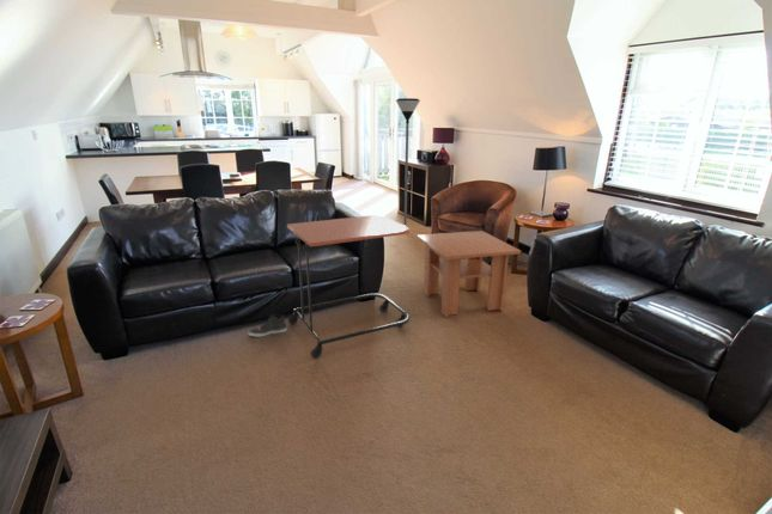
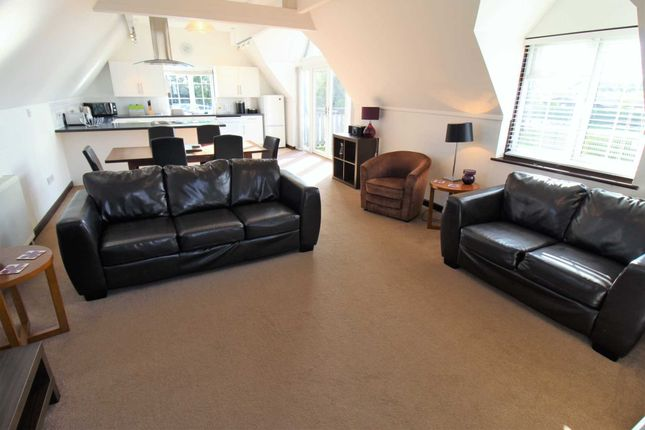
- floor lamp (406, 166)
- side table (353, 296)
- sneaker (267, 324)
- coffee table (463, 271)
